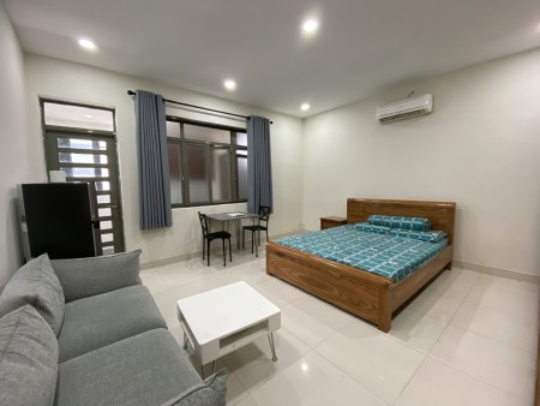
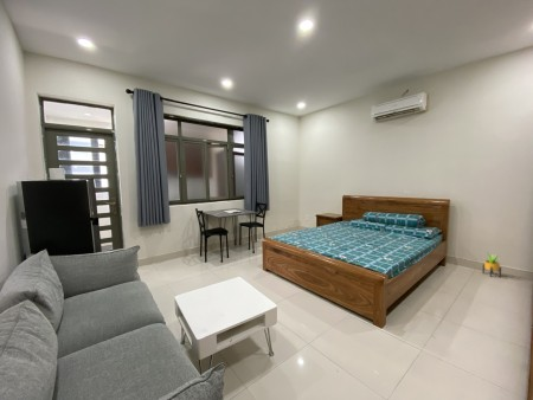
+ potted plant (492, 264)
